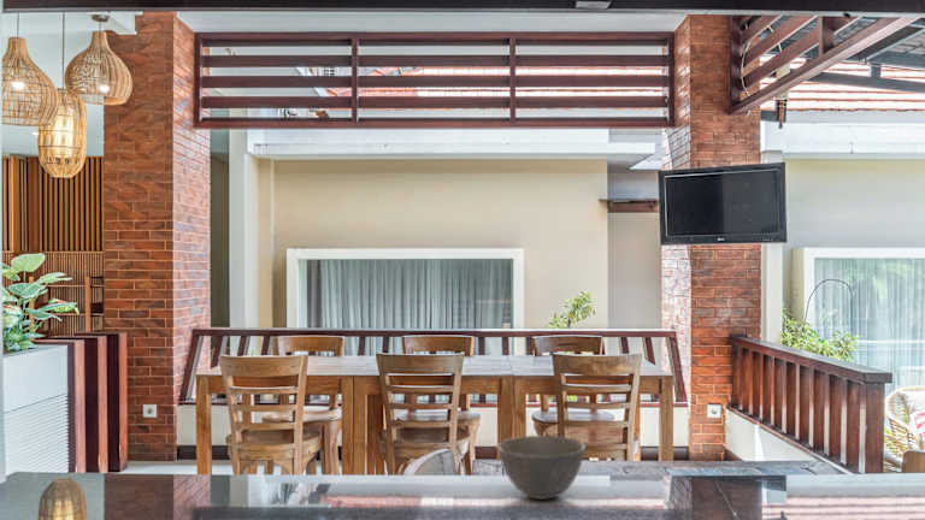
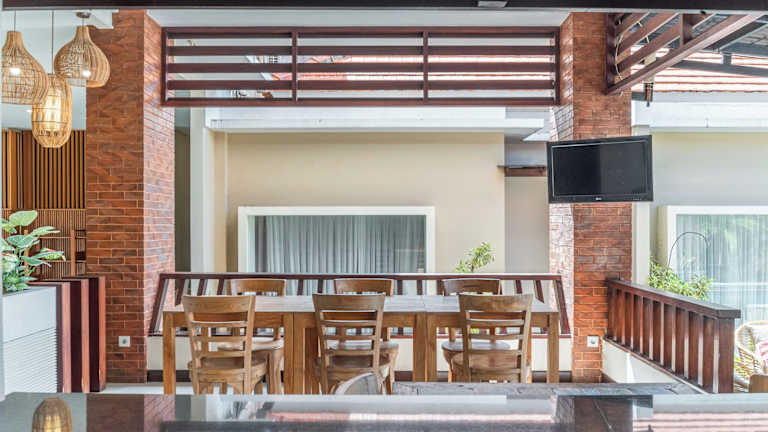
- bowl (541, 469)
